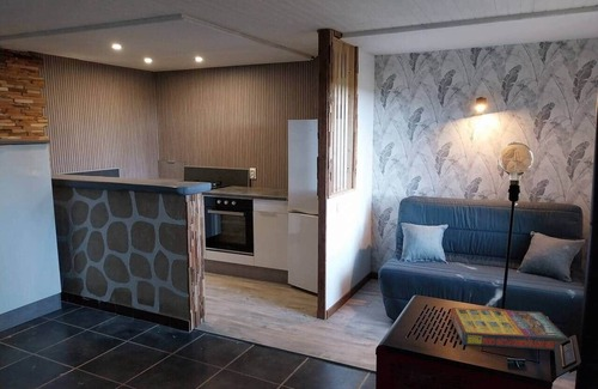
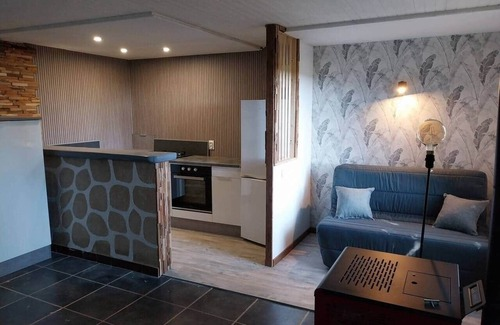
- game compilation box (504, 327)
